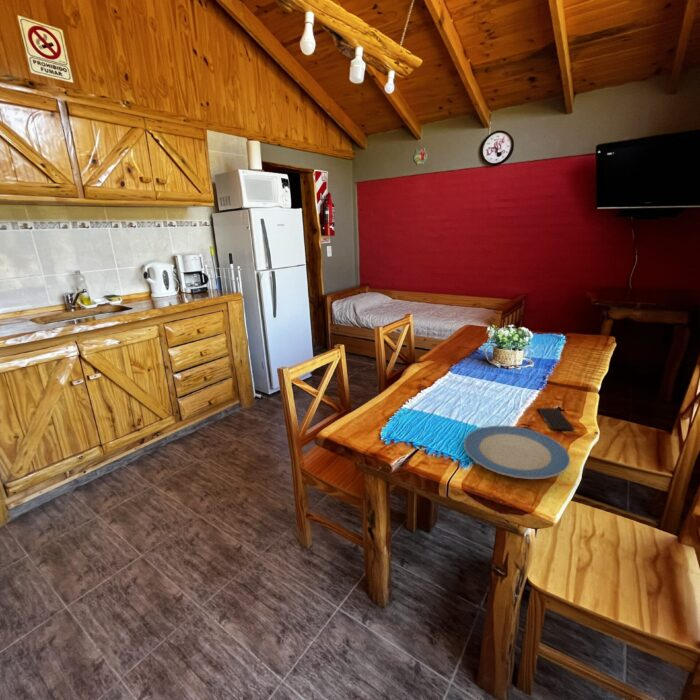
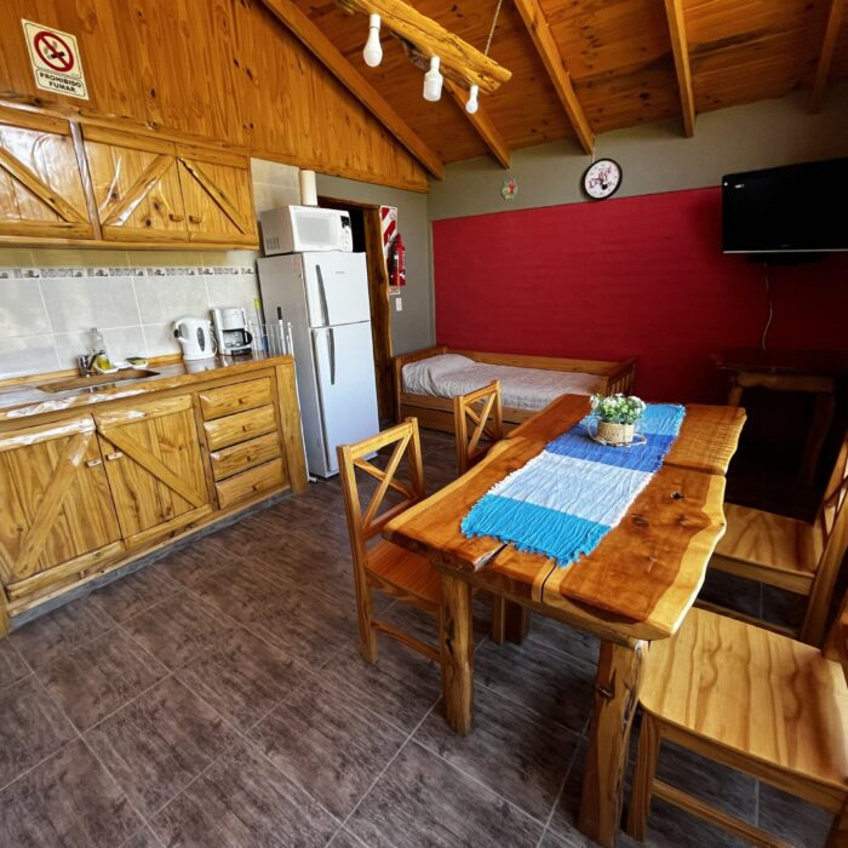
- plate (514, 453)
- smartphone (554, 418)
